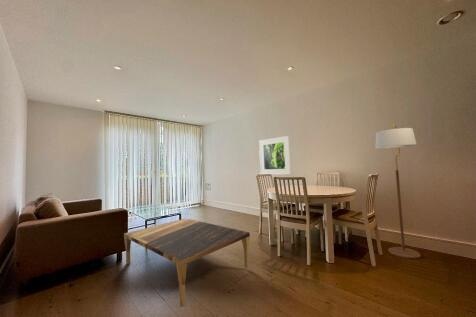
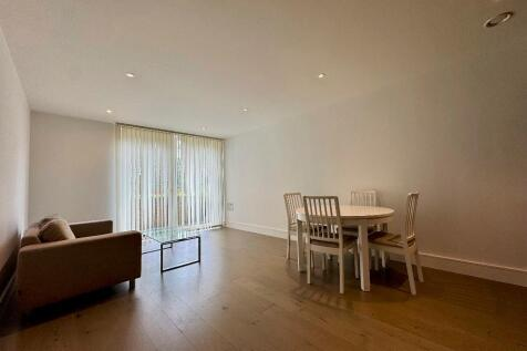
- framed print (273, 156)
- coffee table (184, 249)
- floor lamp (398, 187)
